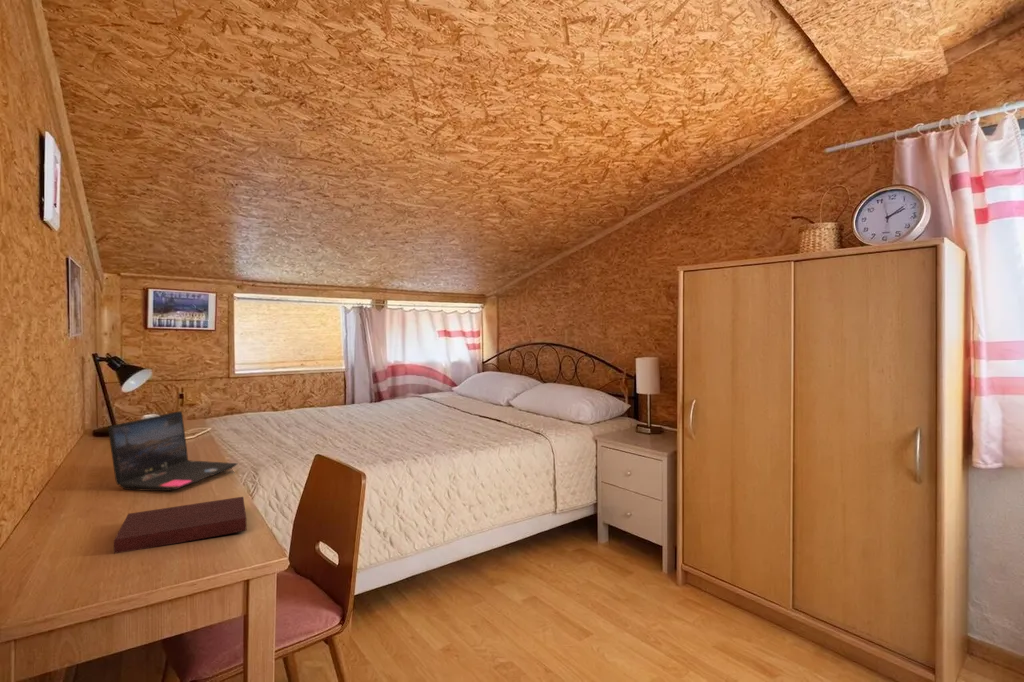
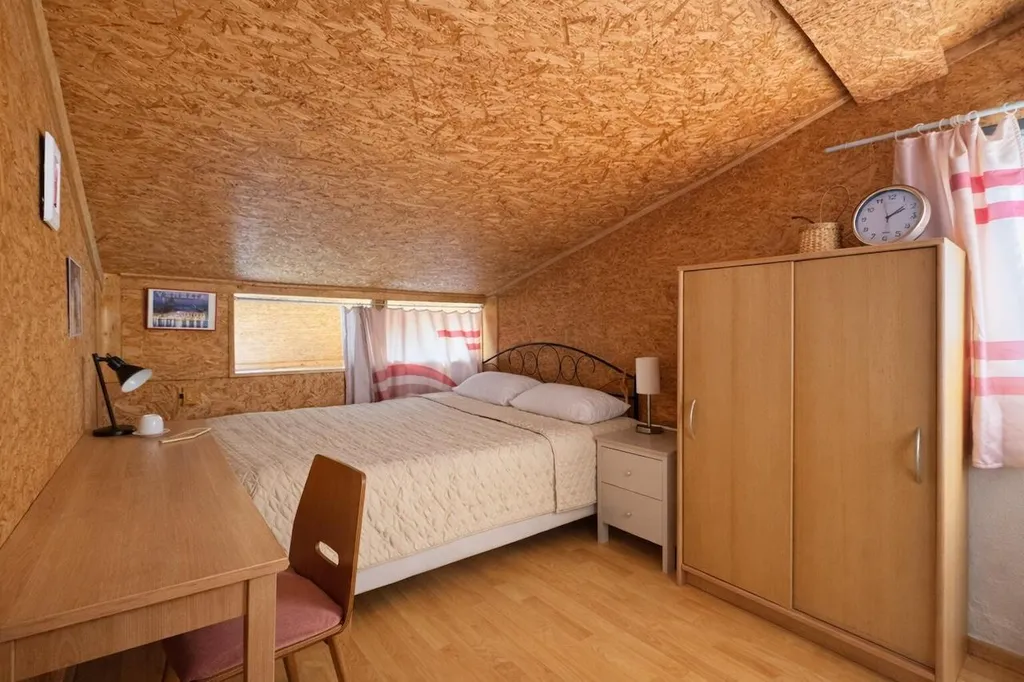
- notebook (186, 522)
- laptop (178, 448)
